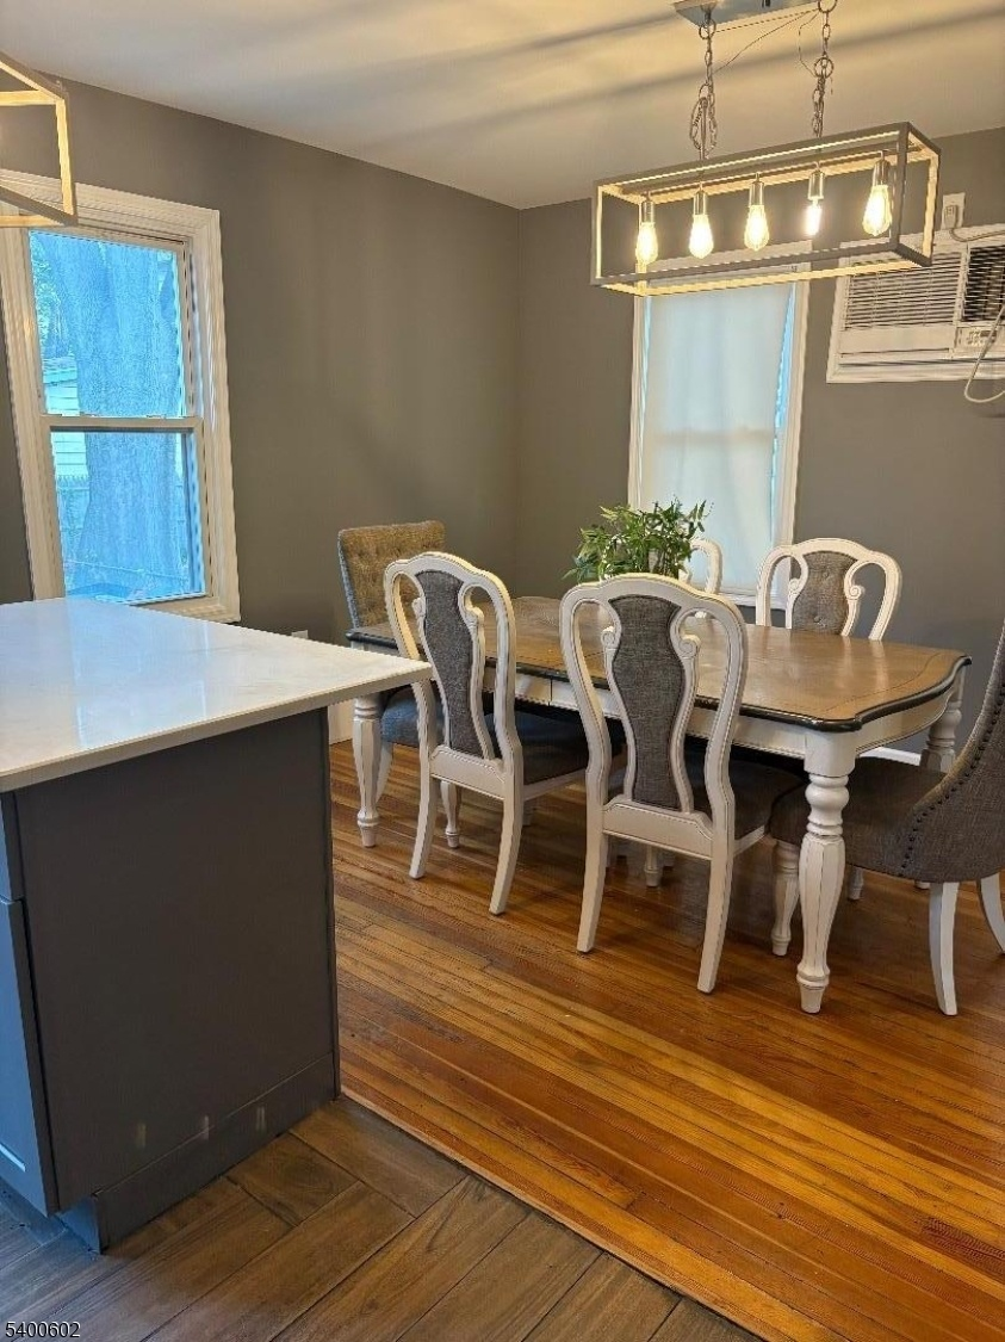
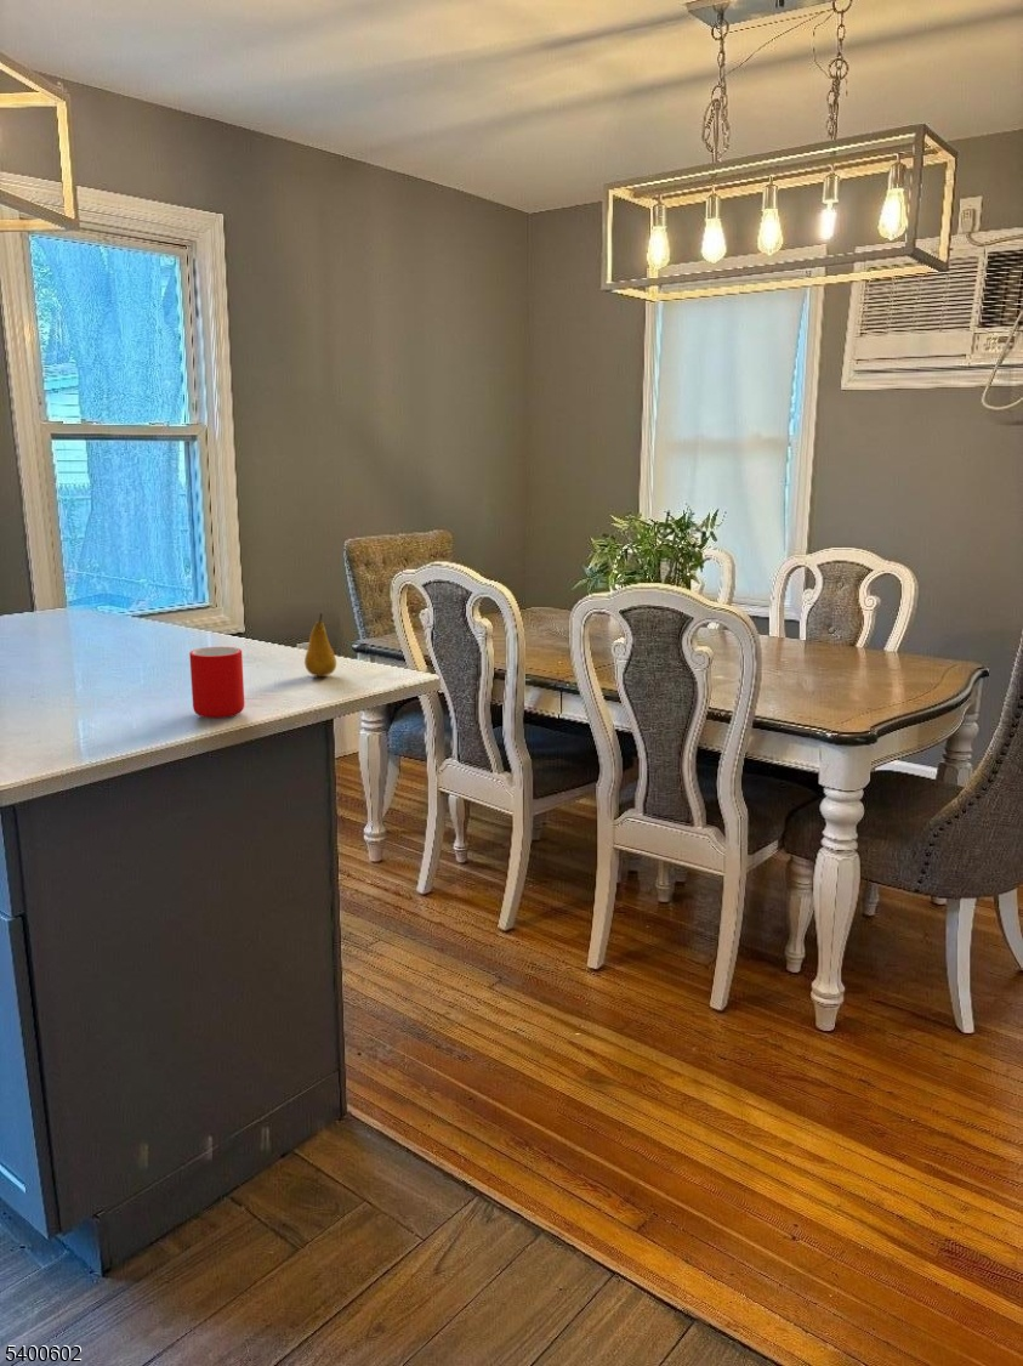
+ cup (212, 680)
+ fruit (319, 644)
